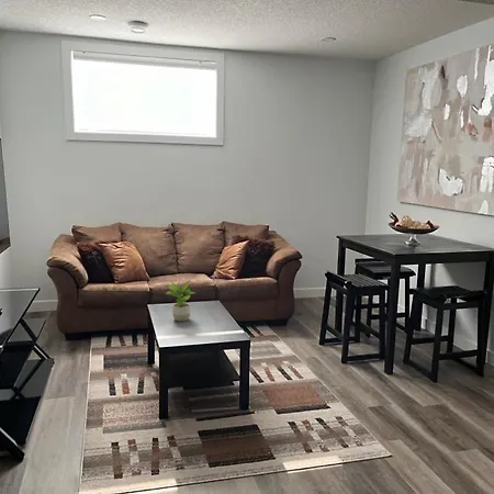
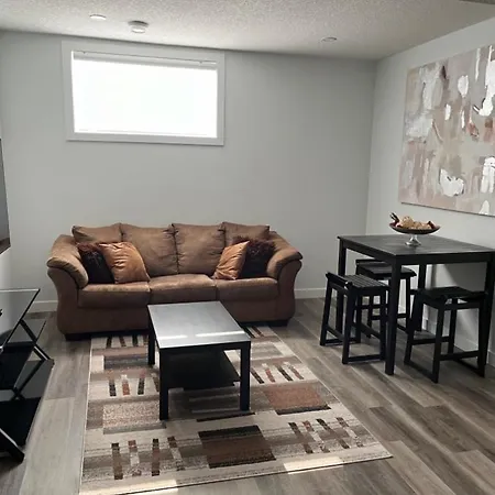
- potted plant (178, 301)
